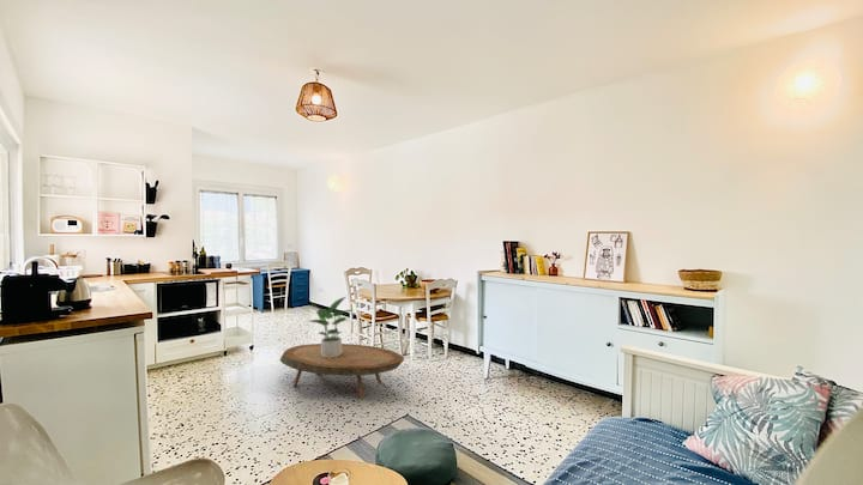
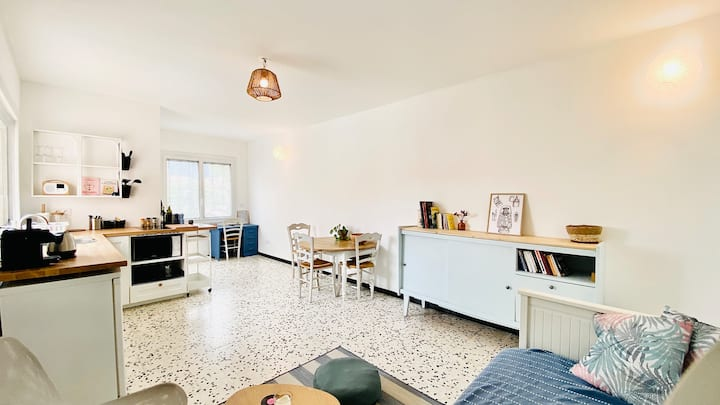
- coffee table (339, 369)
- potted plant (327, 325)
